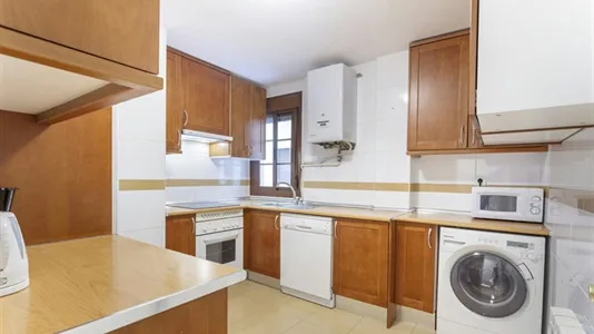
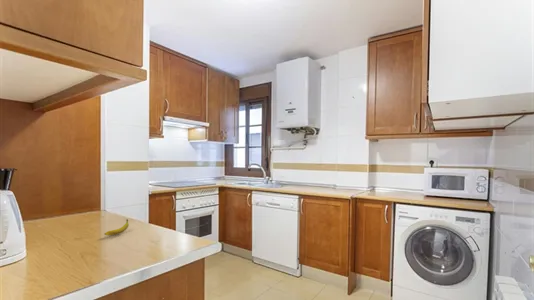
+ fruit (117, 229)
